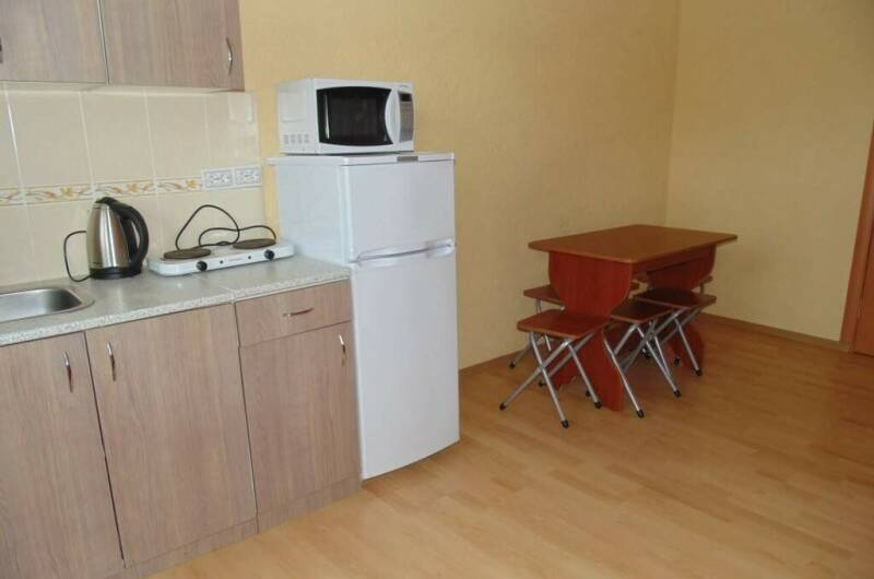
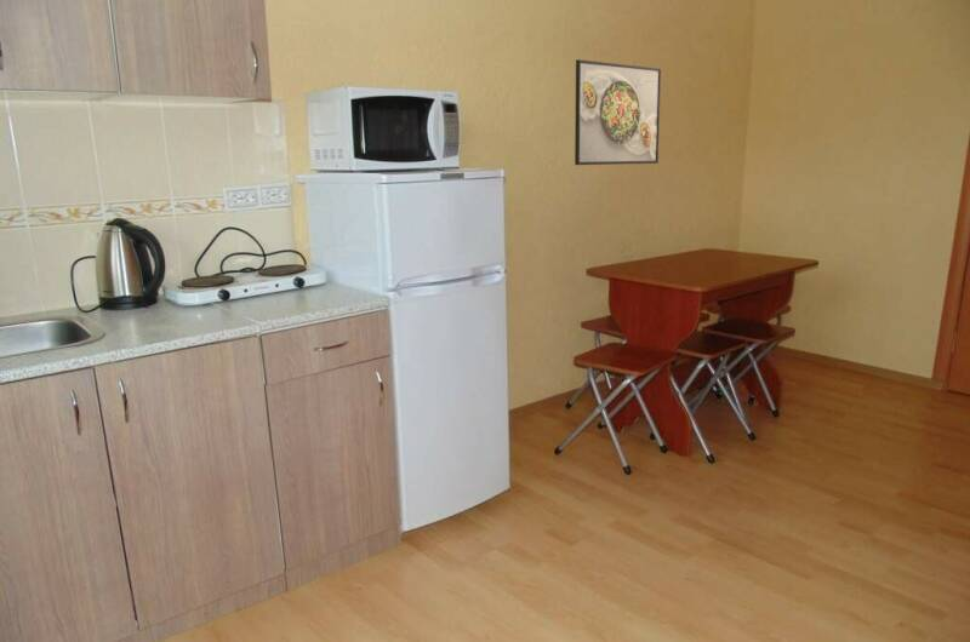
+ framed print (620, 114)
